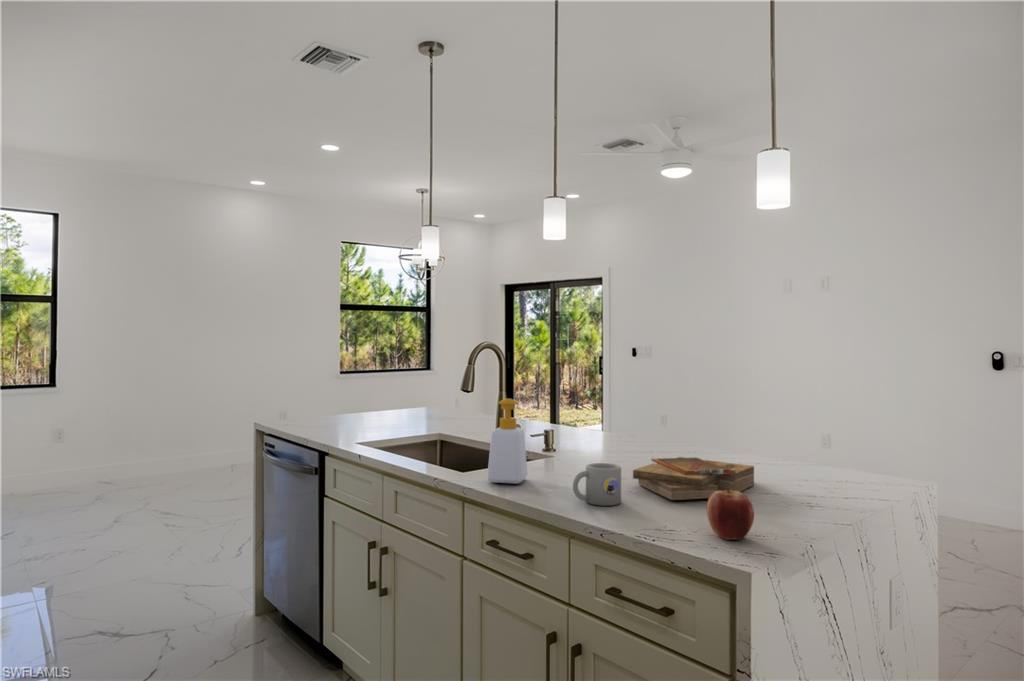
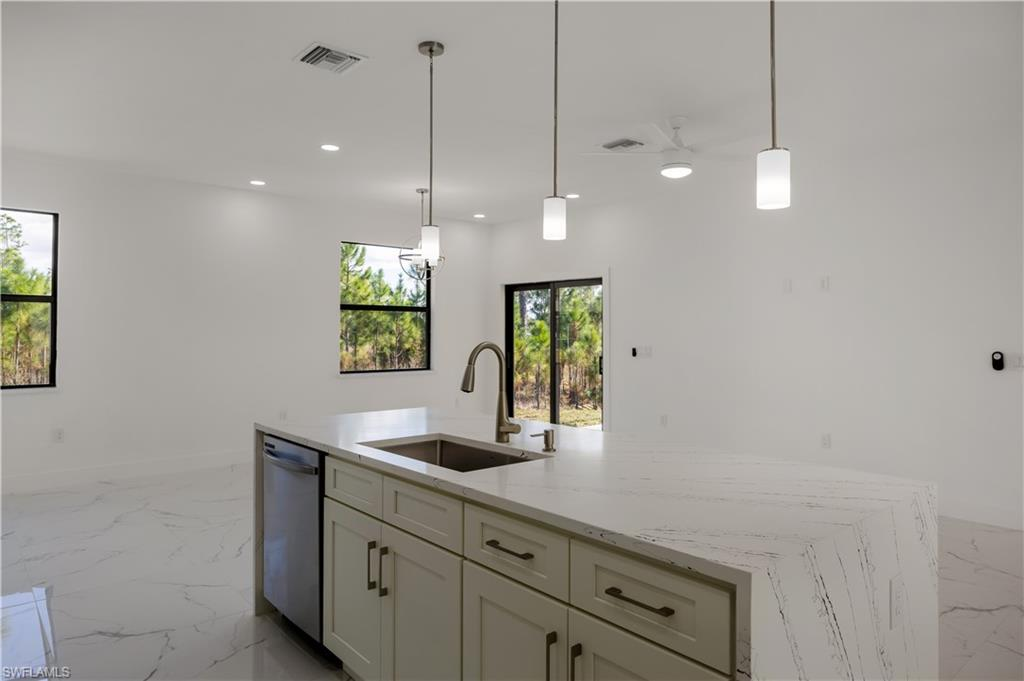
- soap bottle (509, 438)
- clipboard (691, 472)
- mug (596, 483)
- apple (730, 512)
